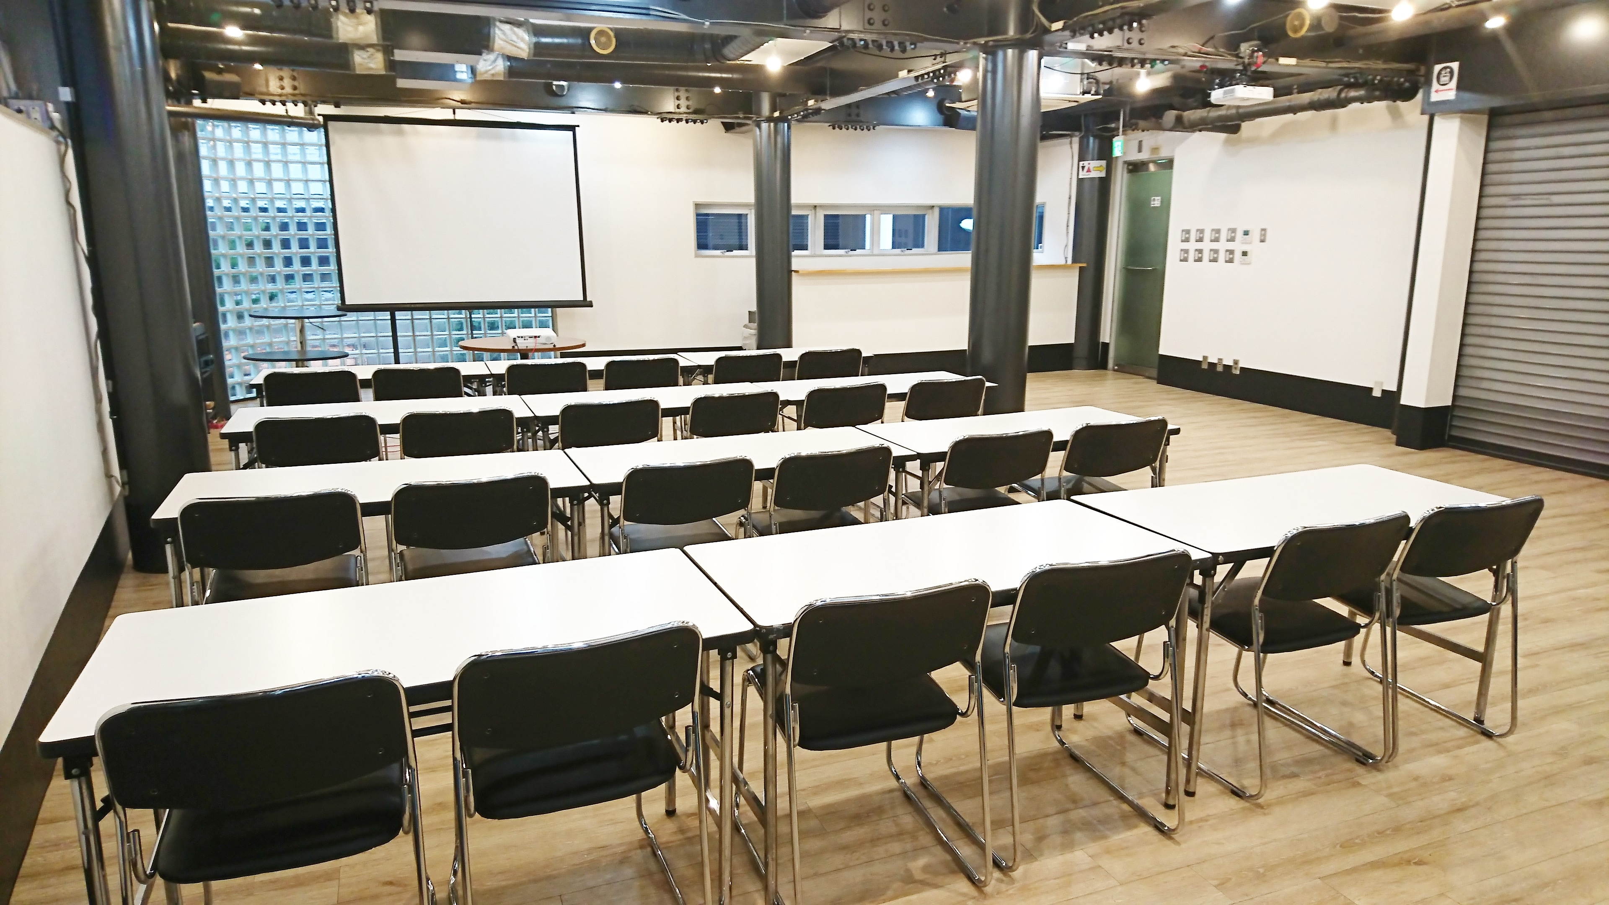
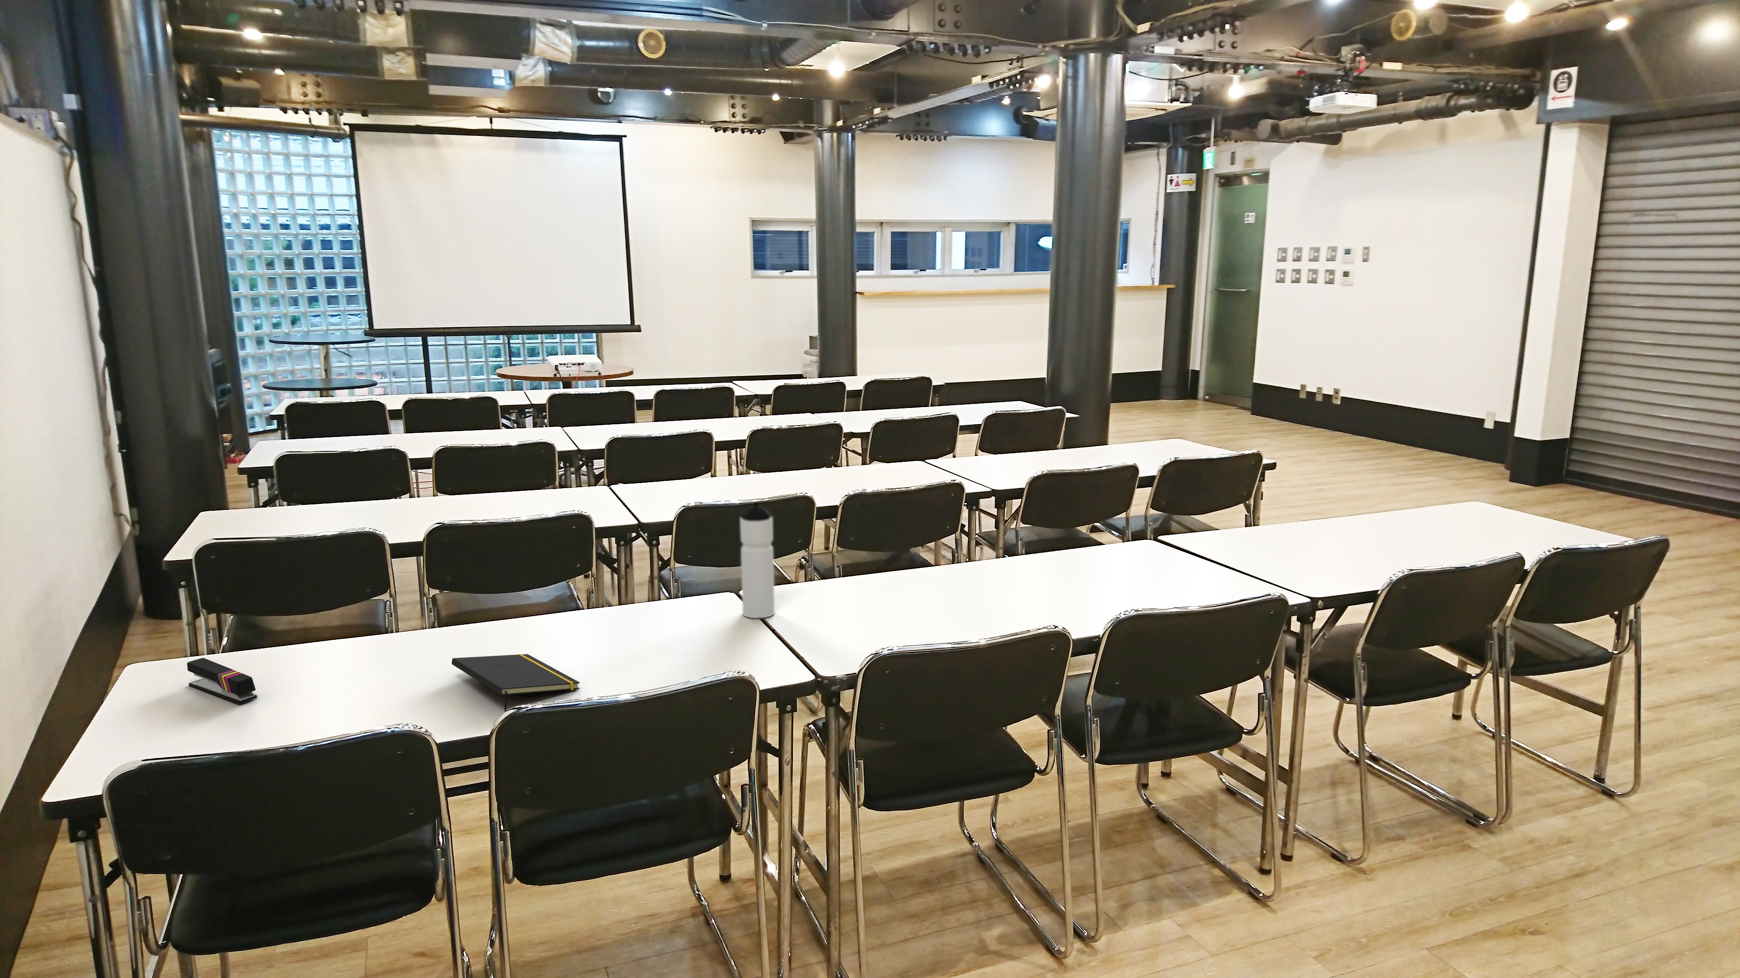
+ stapler (221, 679)
+ water bottle (758, 559)
+ notepad (515, 673)
